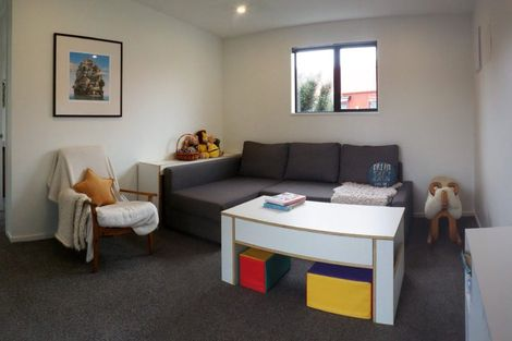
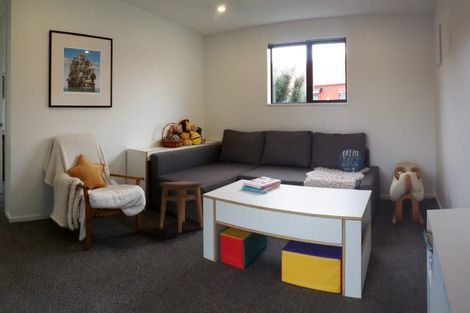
+ stool (181, 205)
